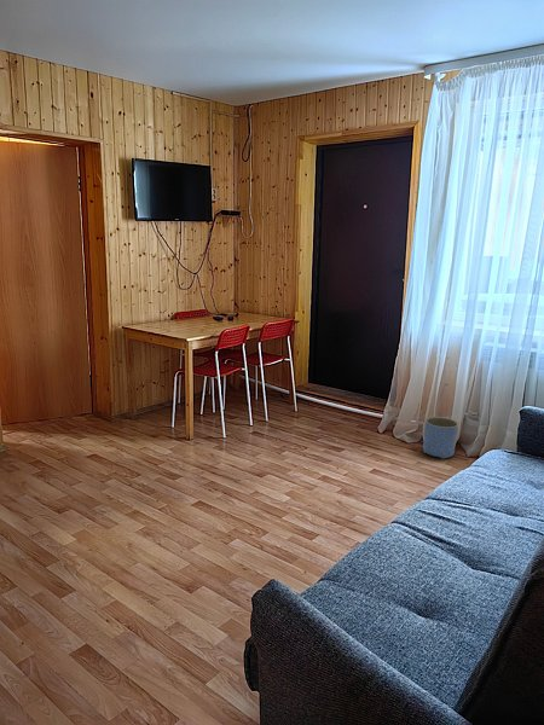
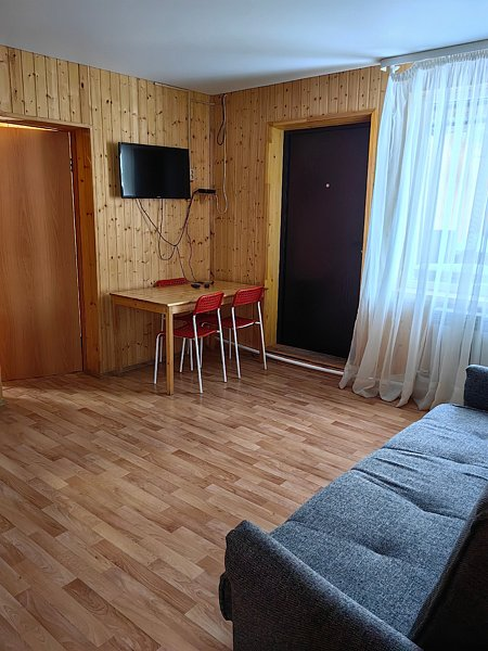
- planter (439, 437)
